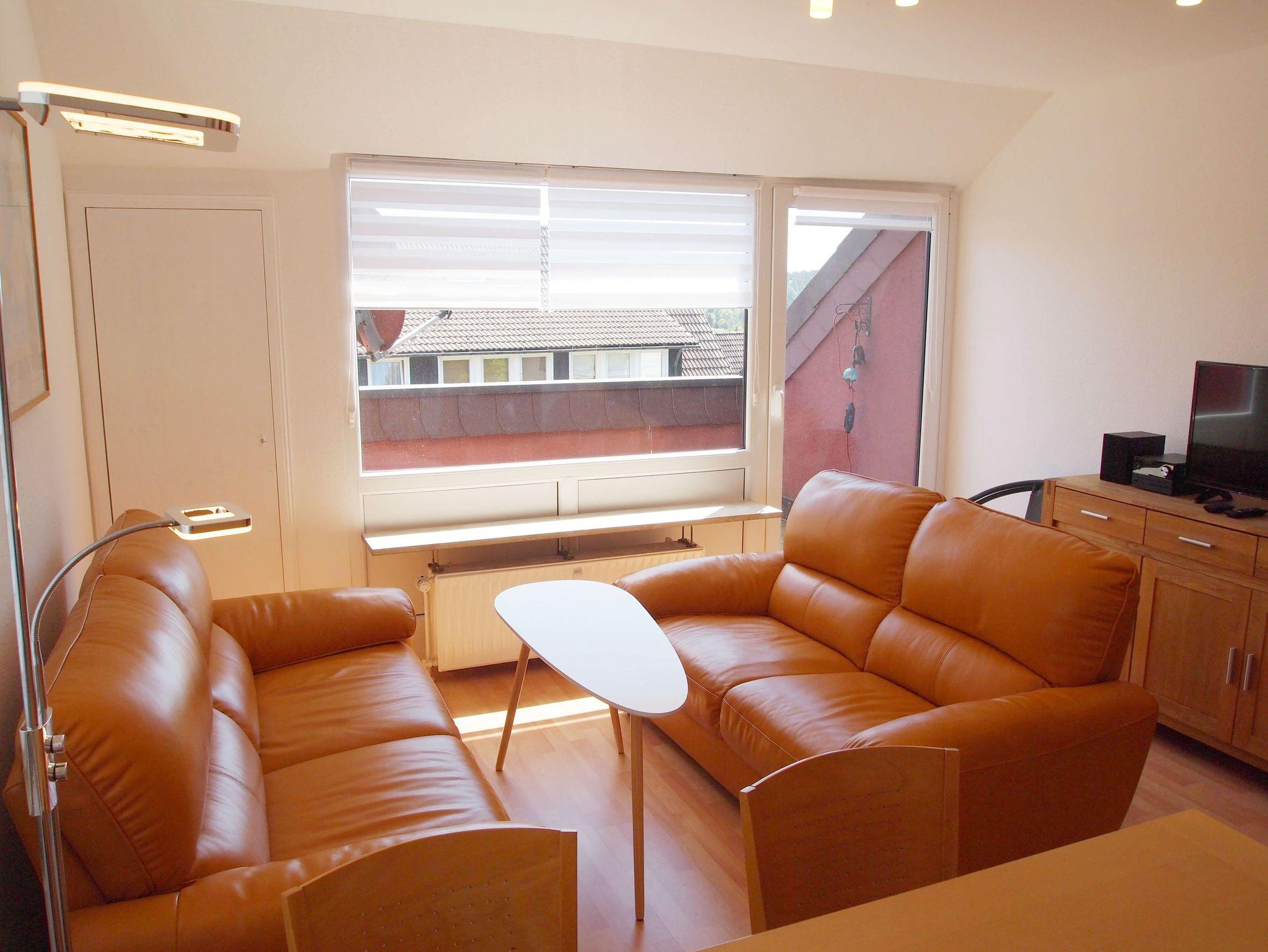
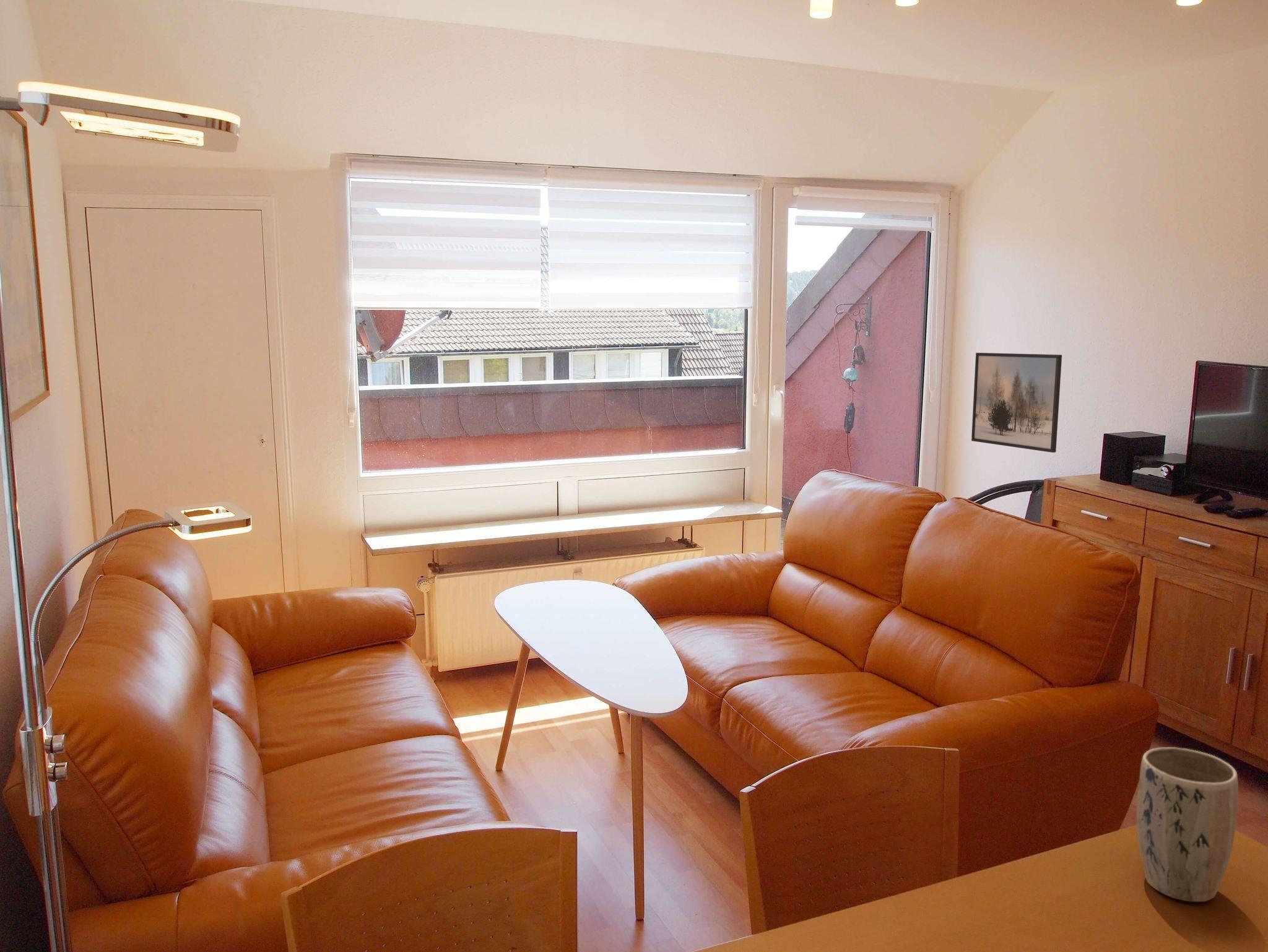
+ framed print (1014, 400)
+ plant pot (1184, 825)
